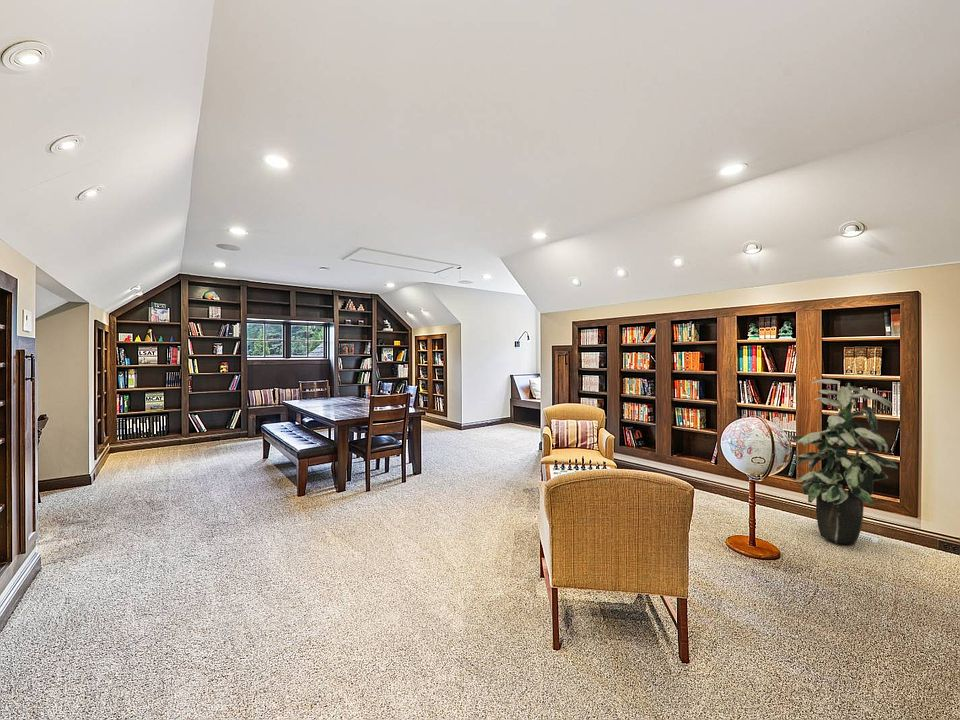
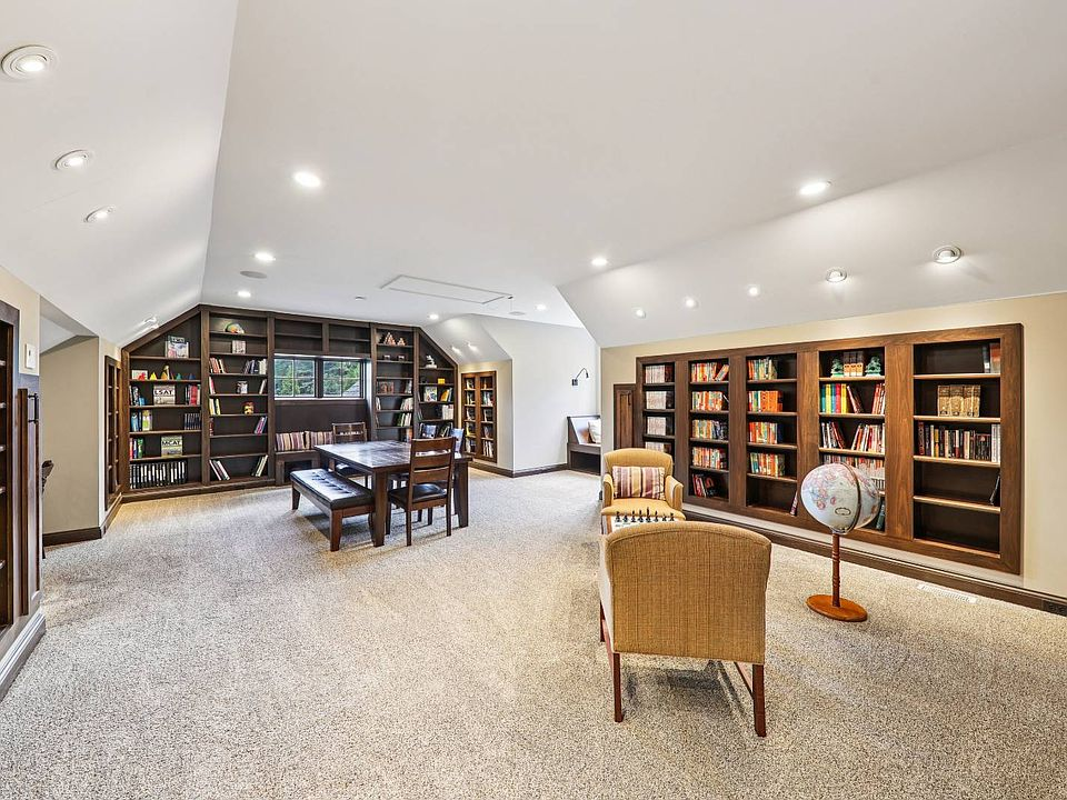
- indoor plant (837, 458)
